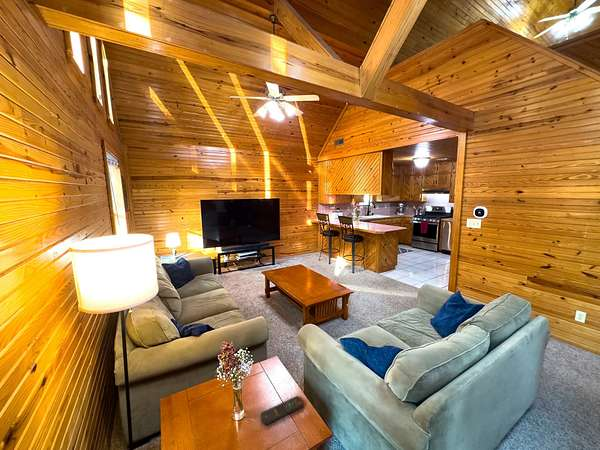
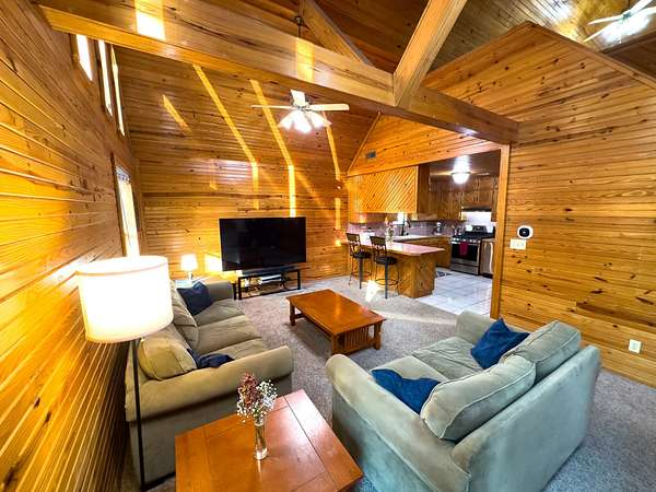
- remote control (282, 409)
